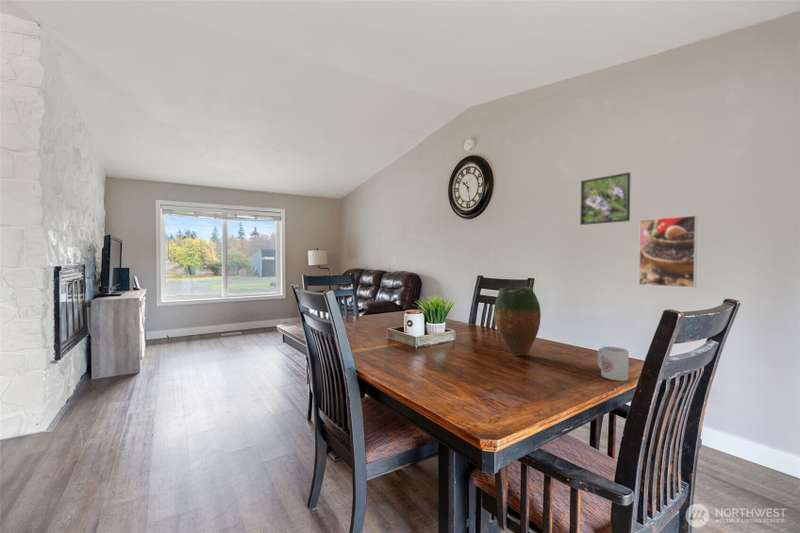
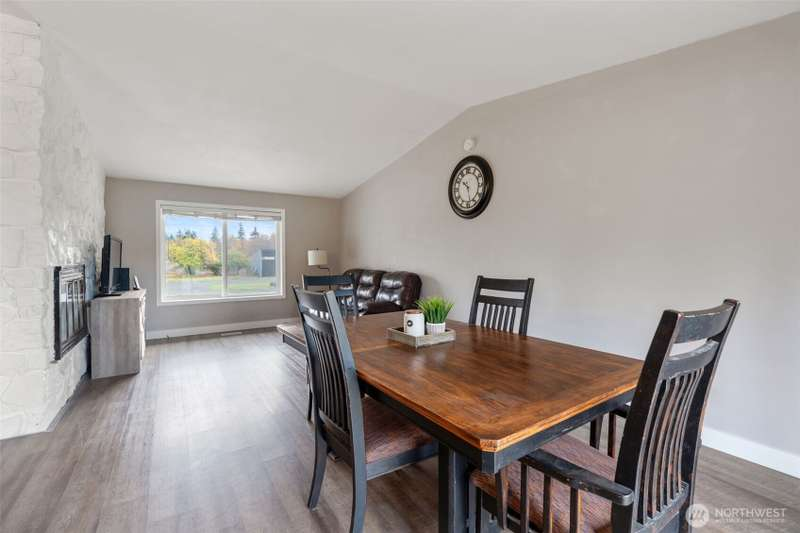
- vase (517, 320)
- mug (610, 361)
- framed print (666, 252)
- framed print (604, 200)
